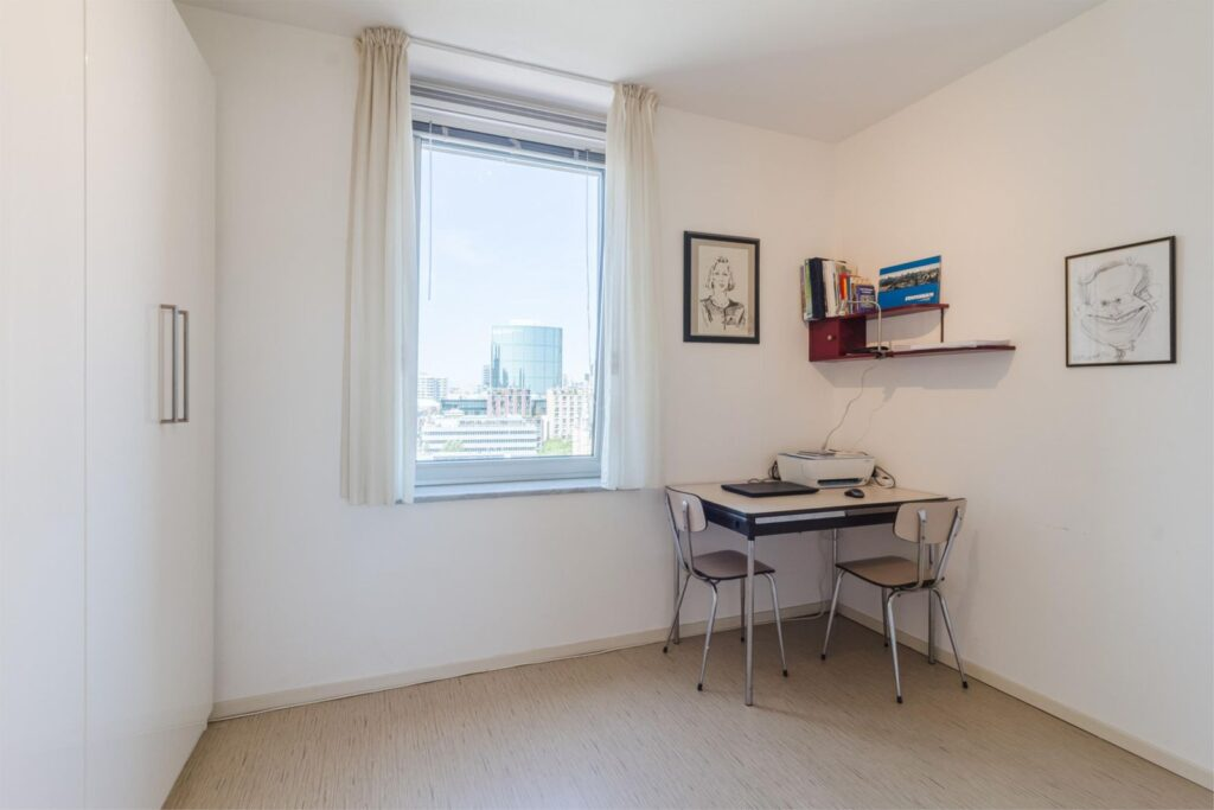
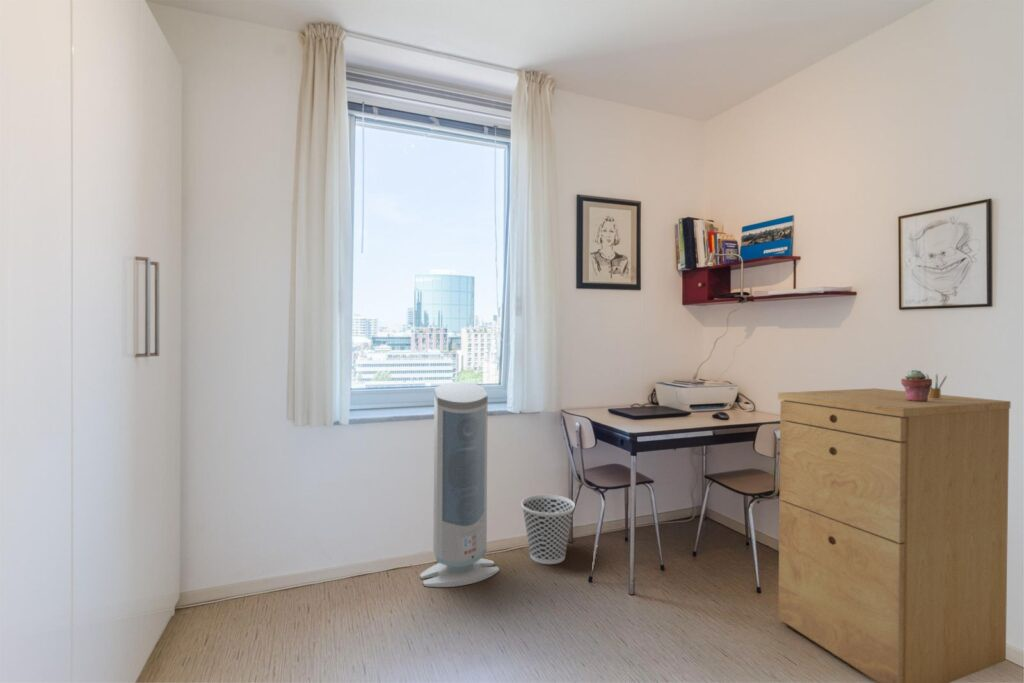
+ pencil box (935, 385)
+ filing cabinet (885, 518)
+ wastebasket (547, 529)
+ air purifier (460, 478)
+ potted succulent (916, 384)
